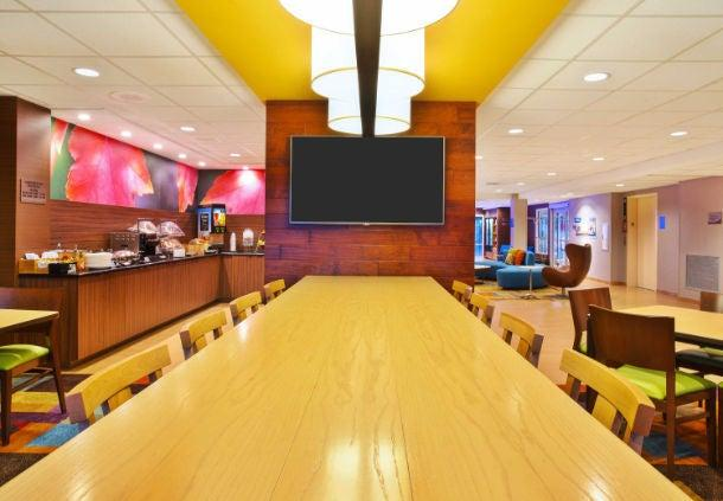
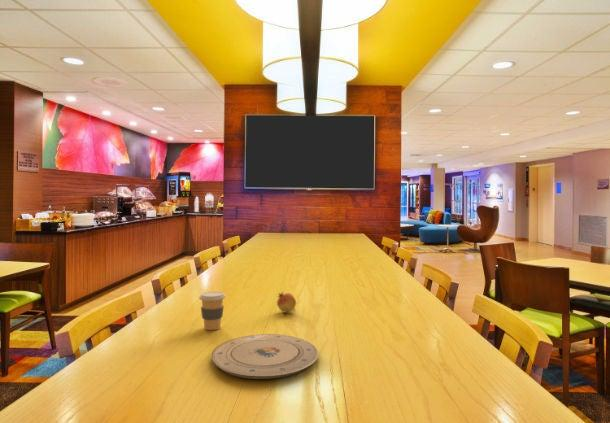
+ fruit (286, 301)
+ coffee cup (212, 310)
+ plate (265, 354)
